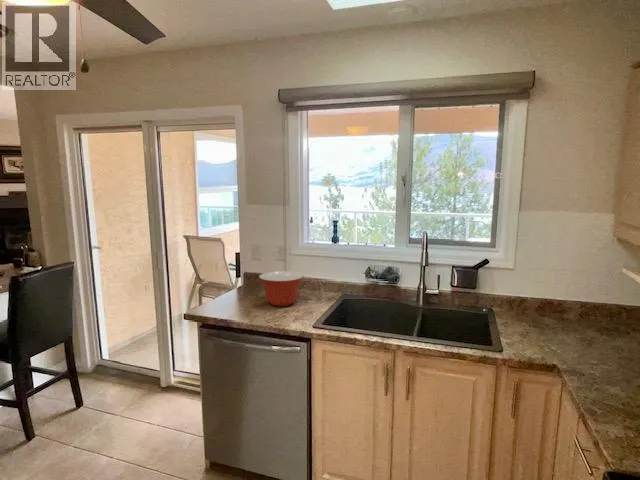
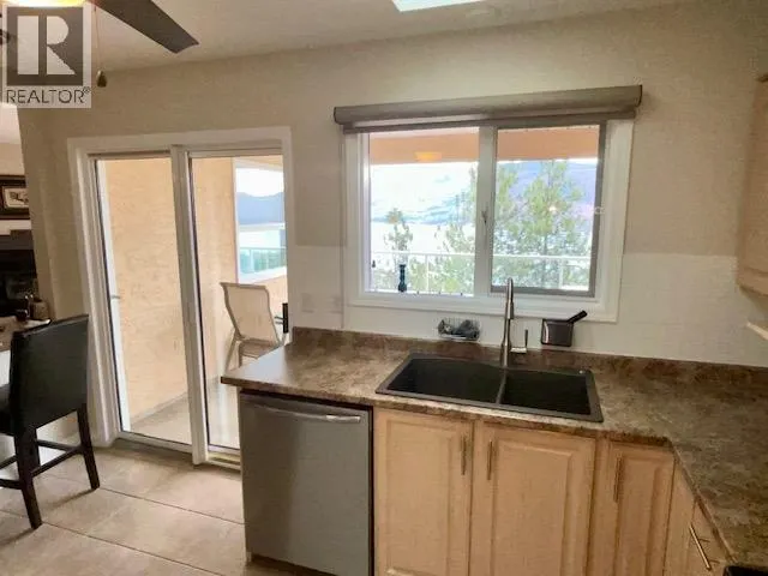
- mixing bowl (281, 289)
